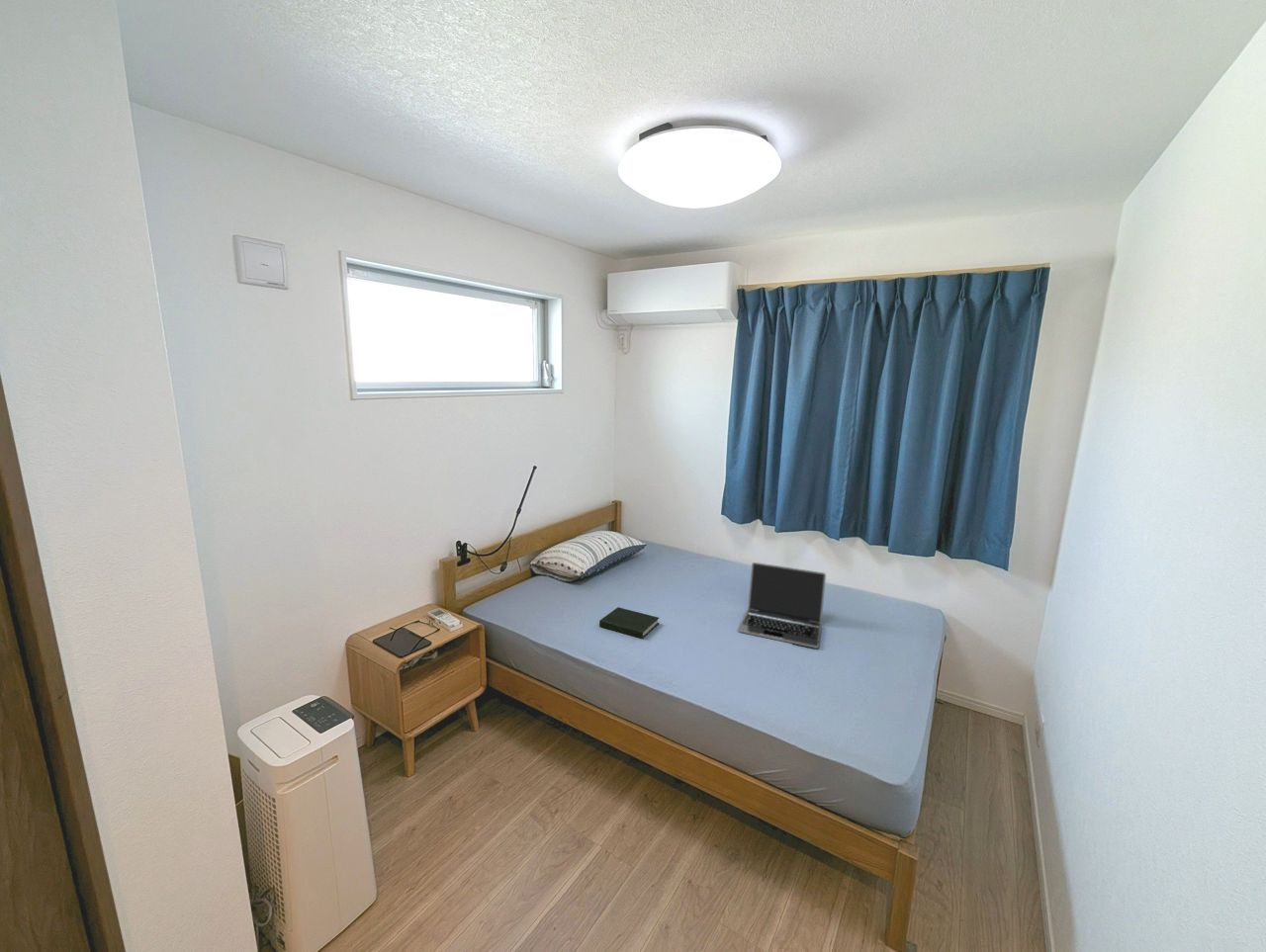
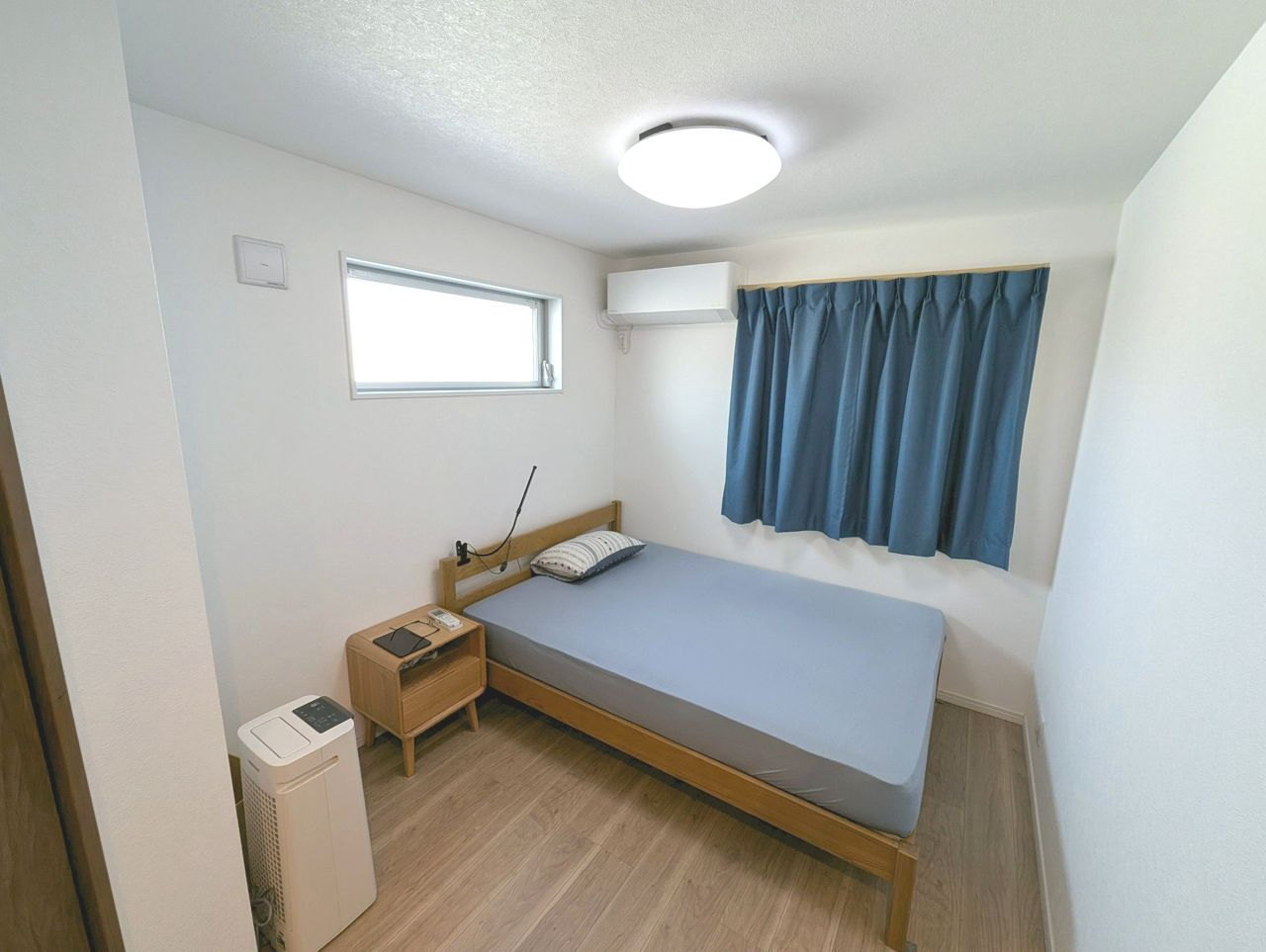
- book (629, 622)
- laptop (782, 602)
